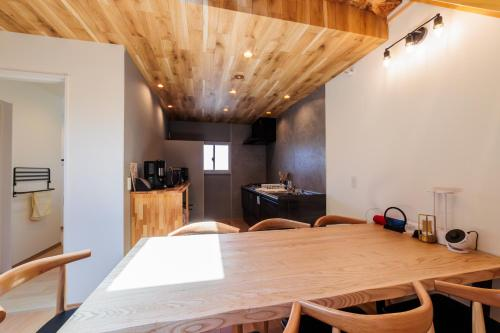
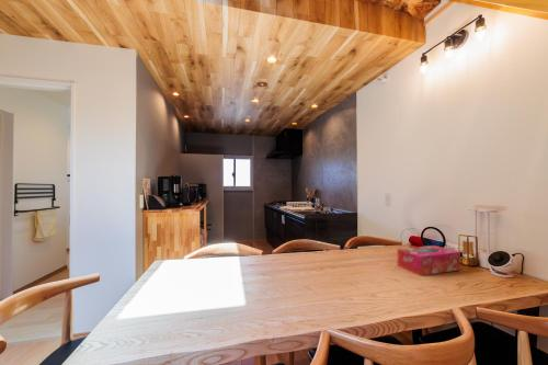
+ tissue box (427, 259)
